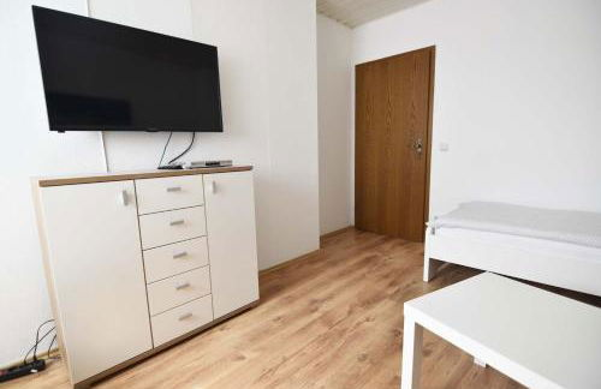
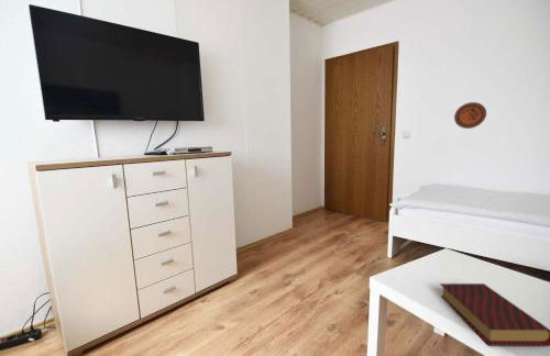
+ book (488, 310)
+ decorative plate (470, 115)
